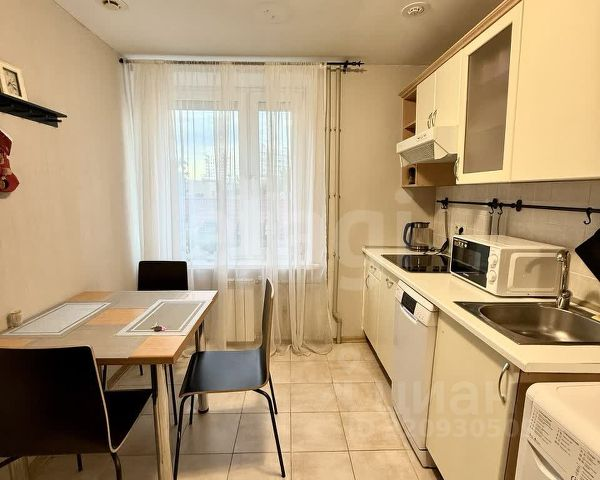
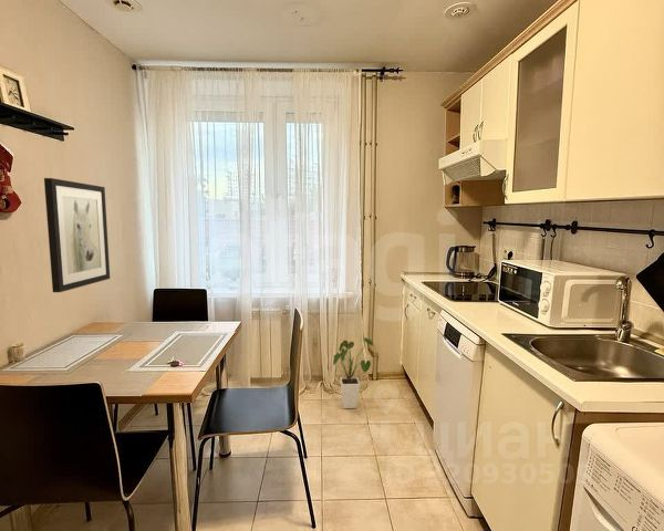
+ house plant (353, 373)
+ wall art (81, 235)
